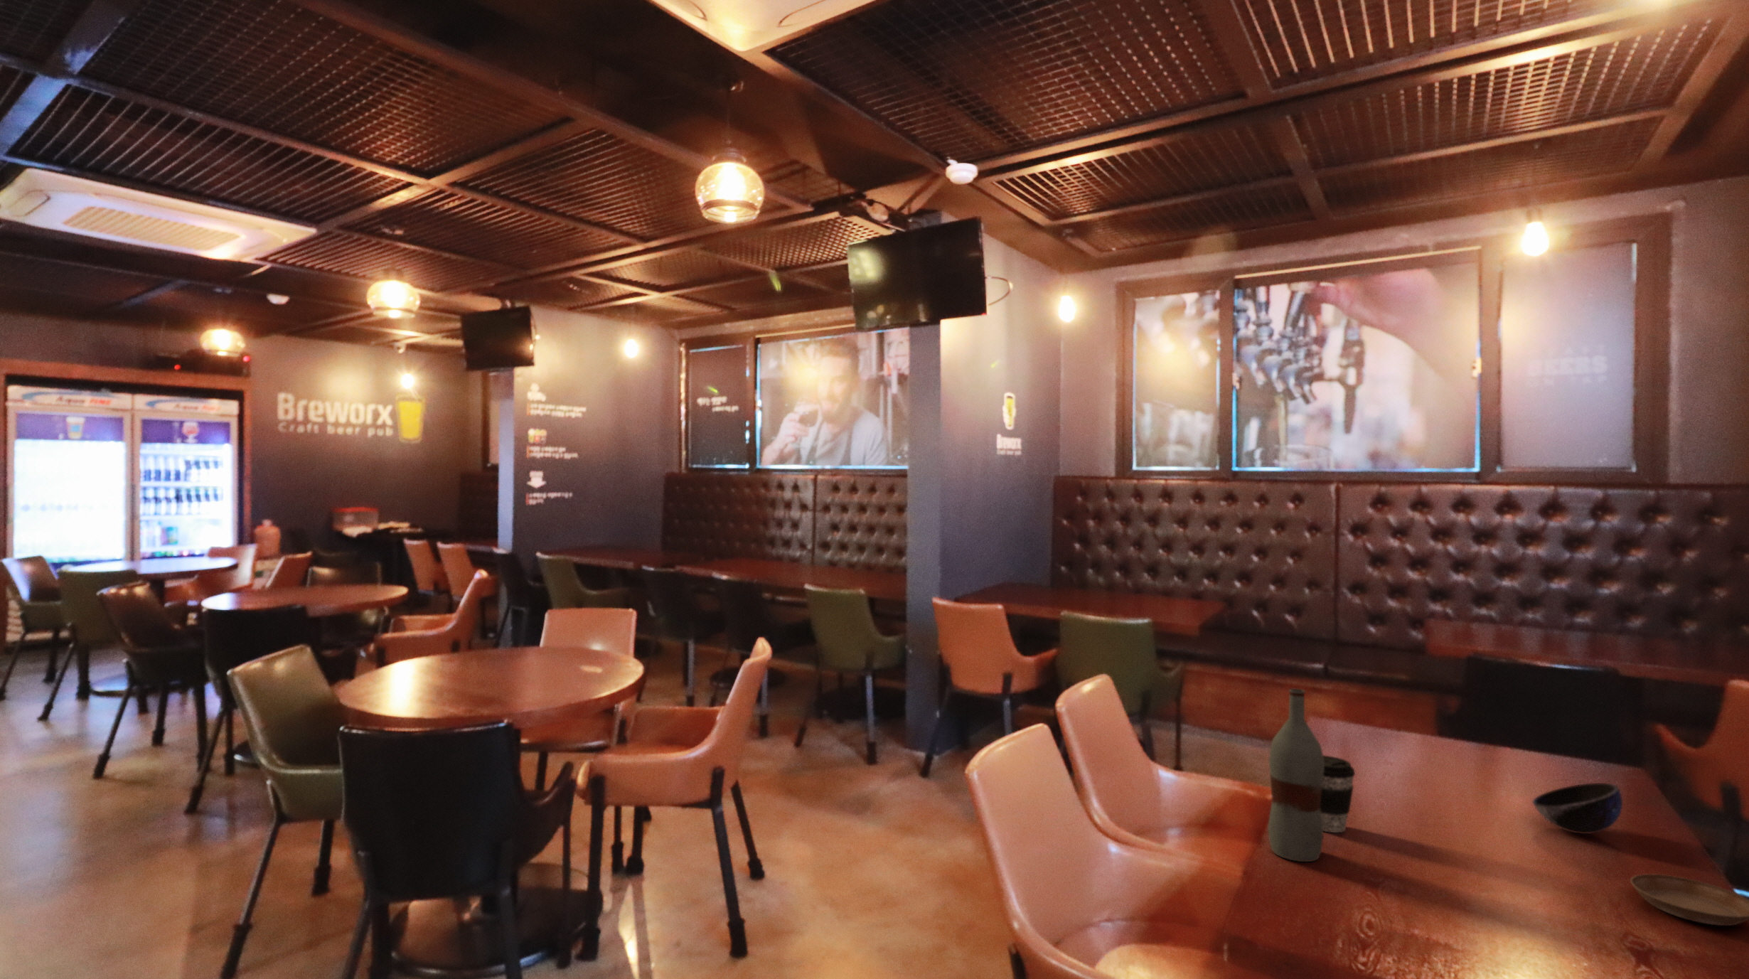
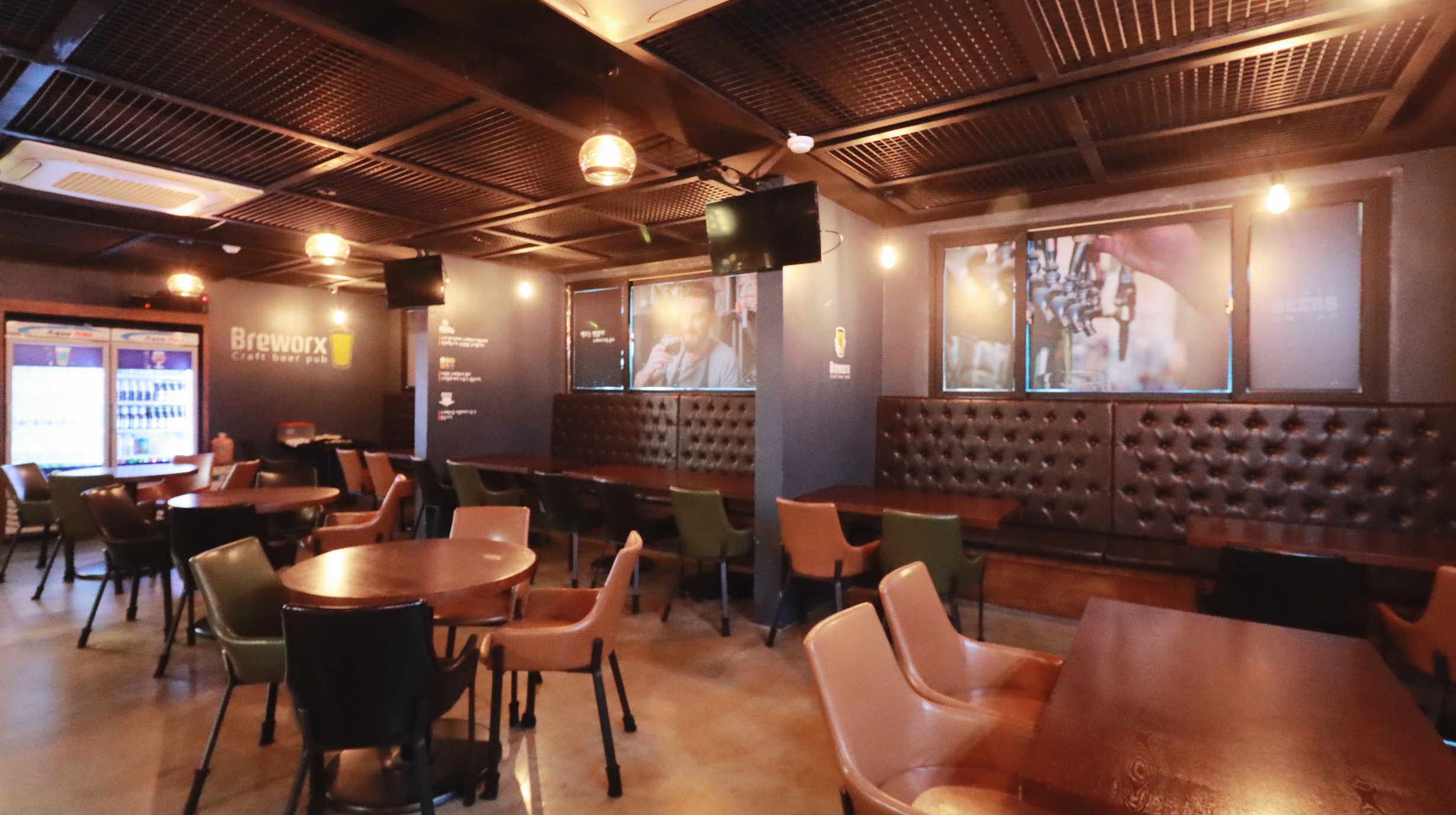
- coffee cup (1329, 794)
- saucer (1691, 901)
- bowl (1576, 806)
- bottle (1295, 771)
